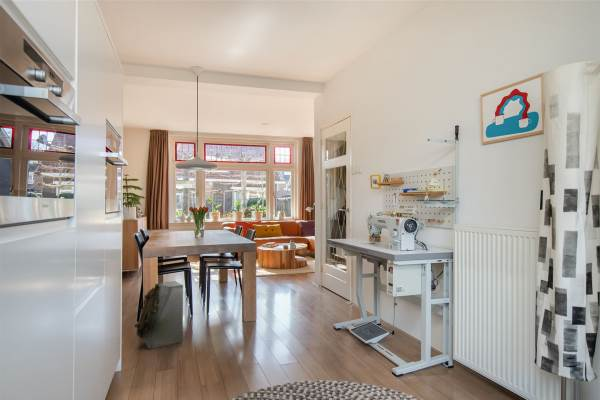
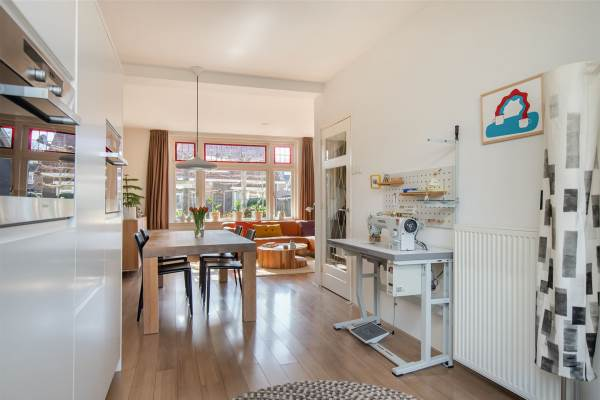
- backpack (155, 312)
